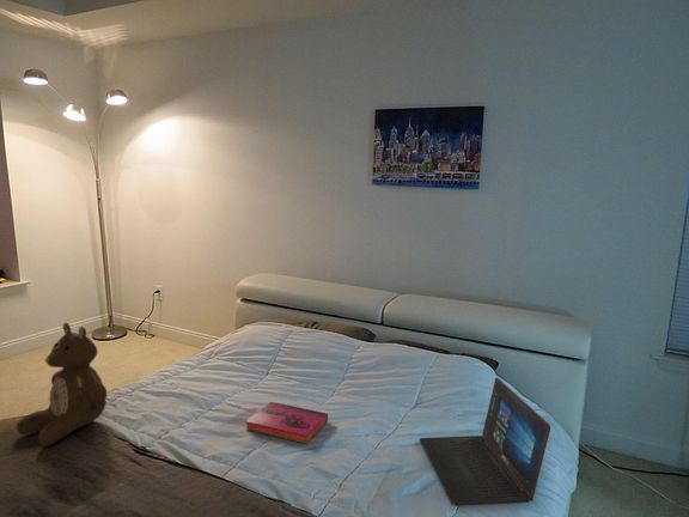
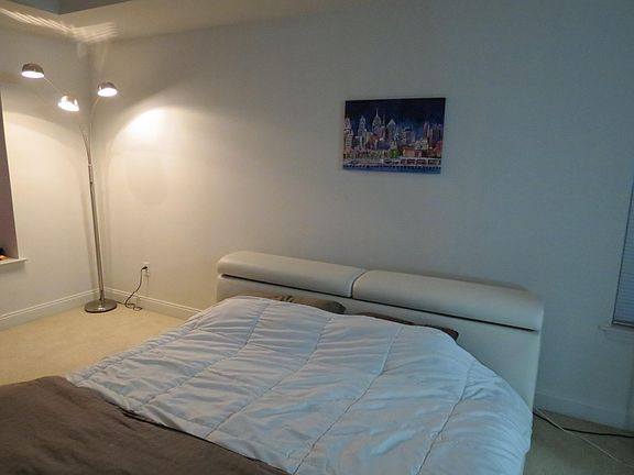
- hardback book (287, 420)
- teddy bear (61, 378)
- laptop (476, 436)
